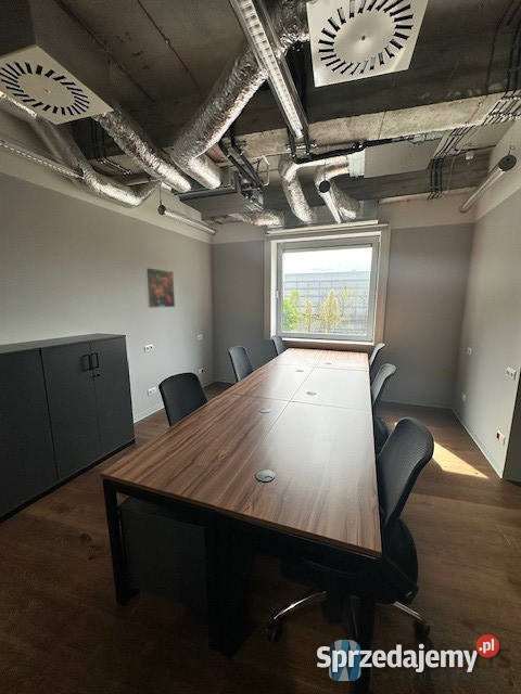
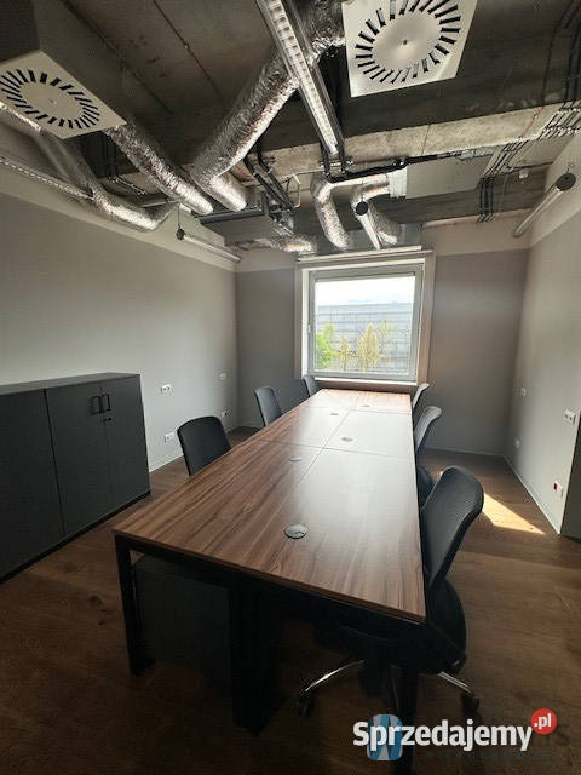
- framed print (161, 288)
